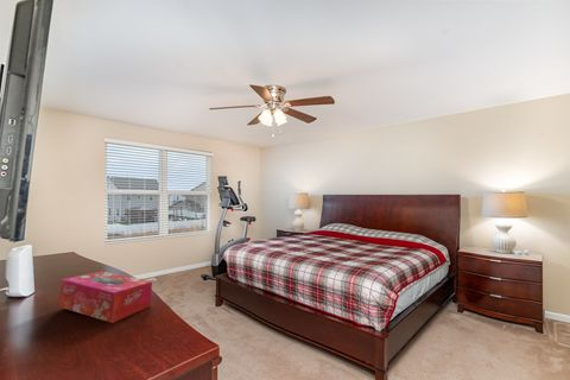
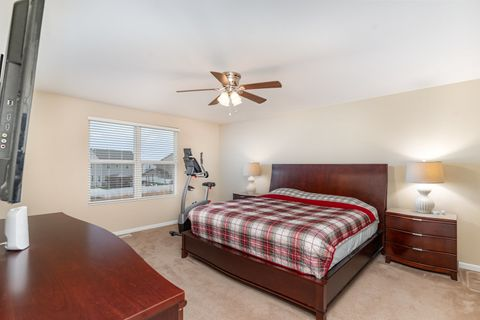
- tissue box (106, 293)
